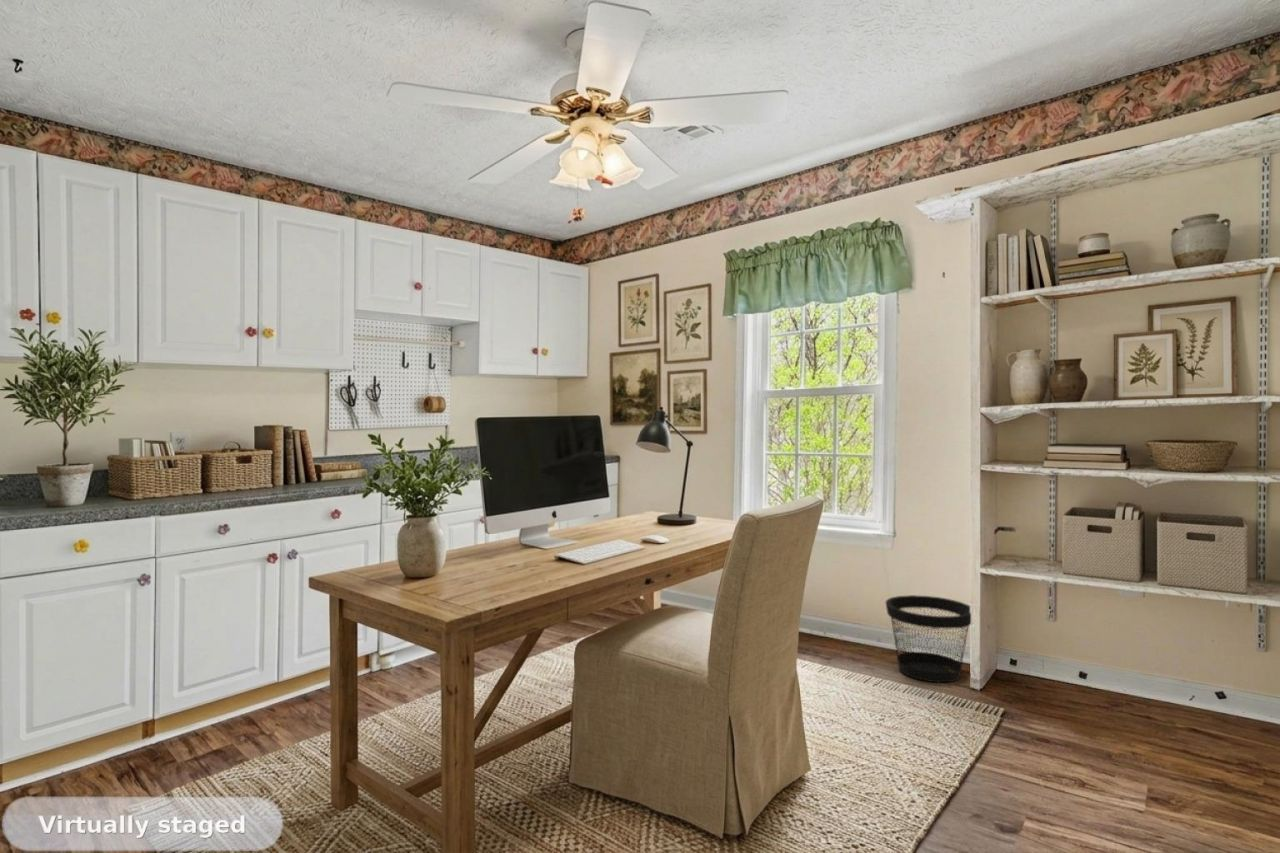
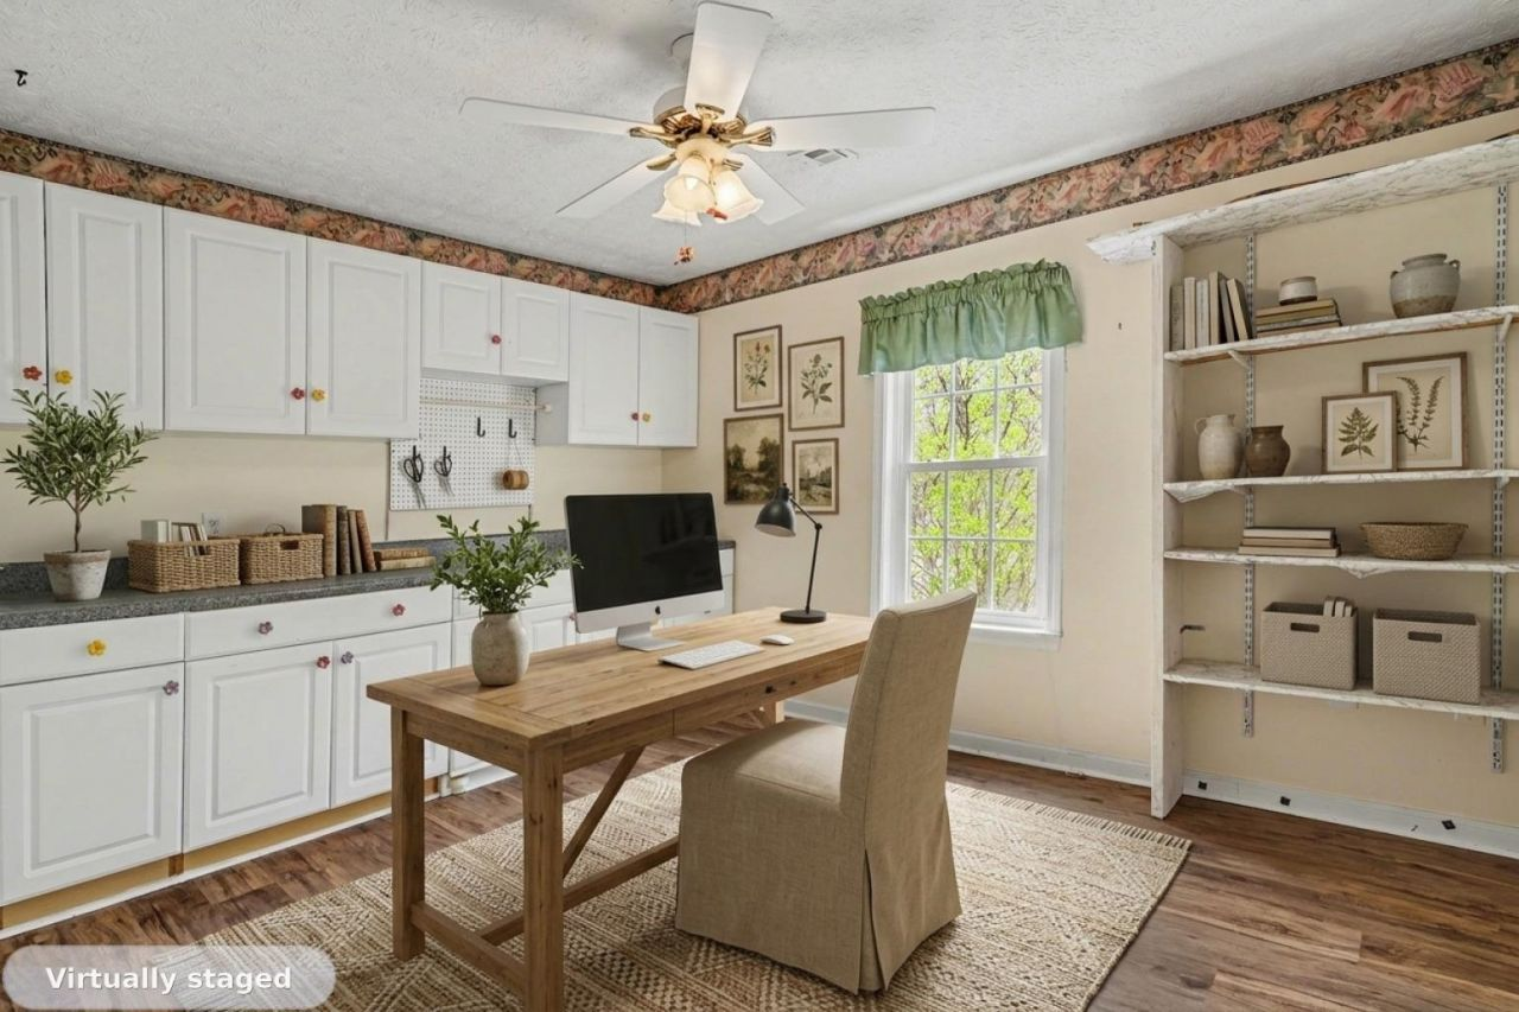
- wastebasket (929, 638)
